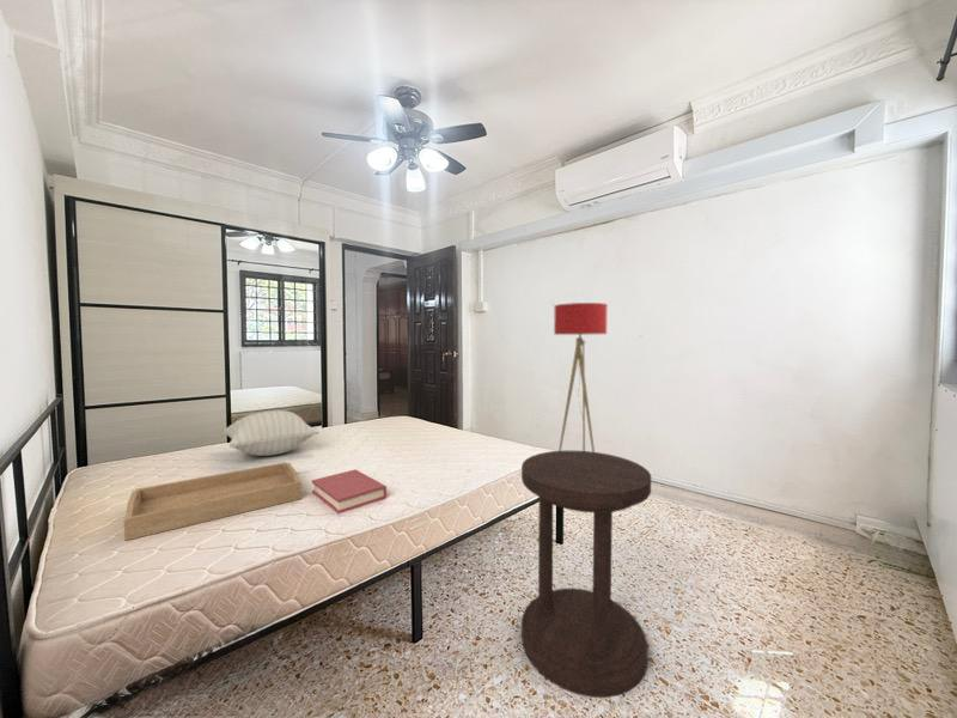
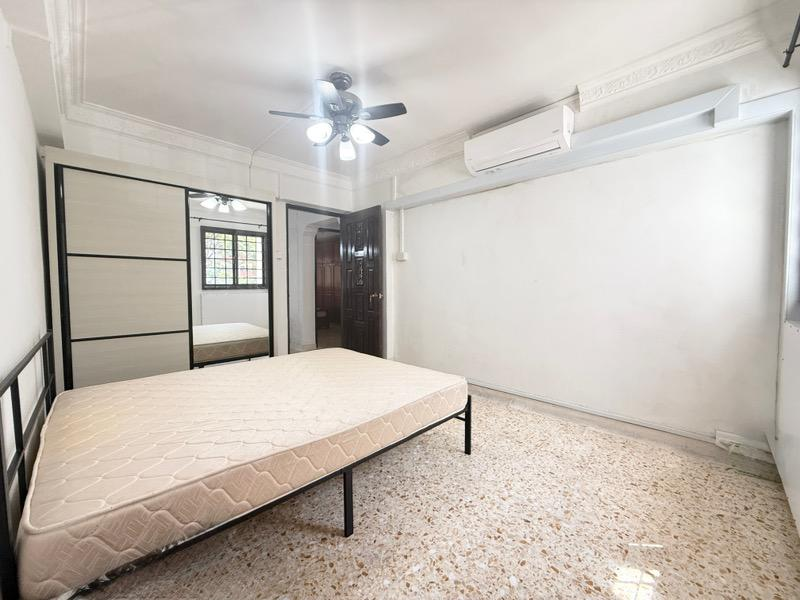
- side table (593, 555)
- floor lamp (578, 394)
- hardback book (348, 488)
- serving tray (220, 491)
- pillow (269, 431)
